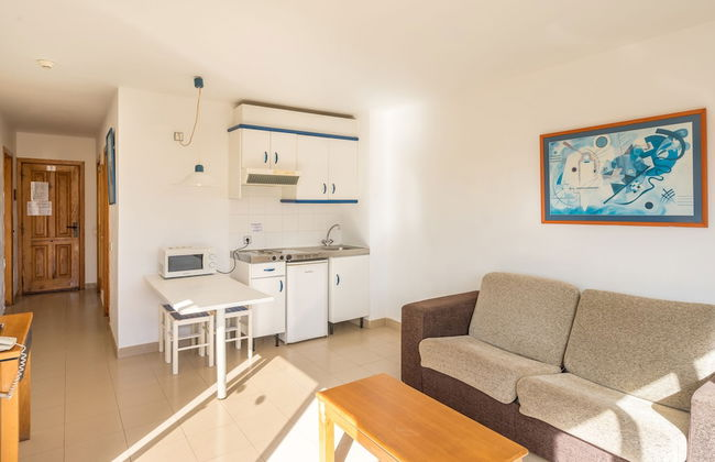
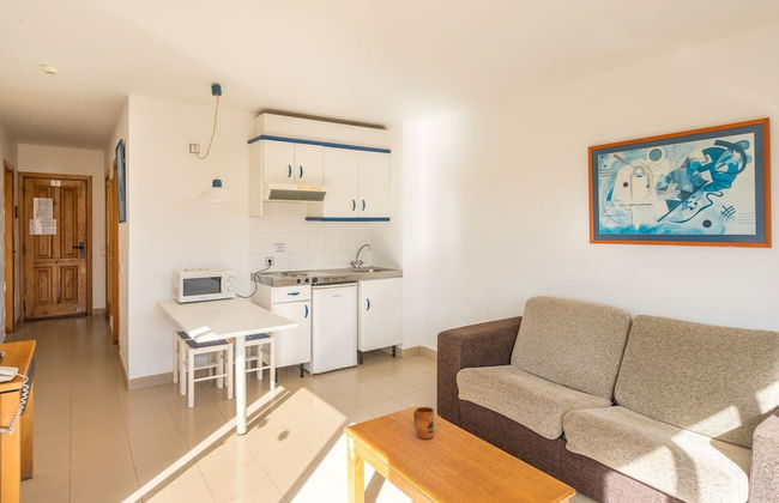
+ mug (422, 422)
